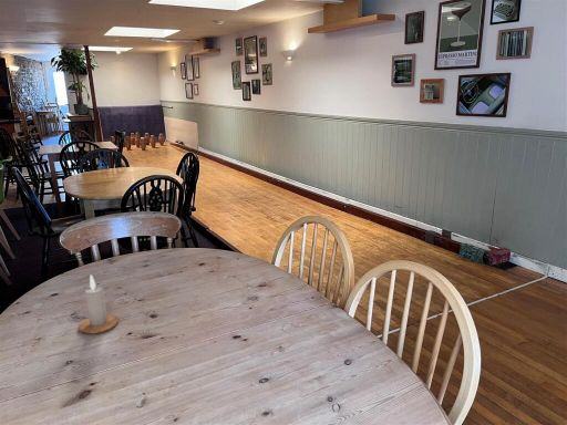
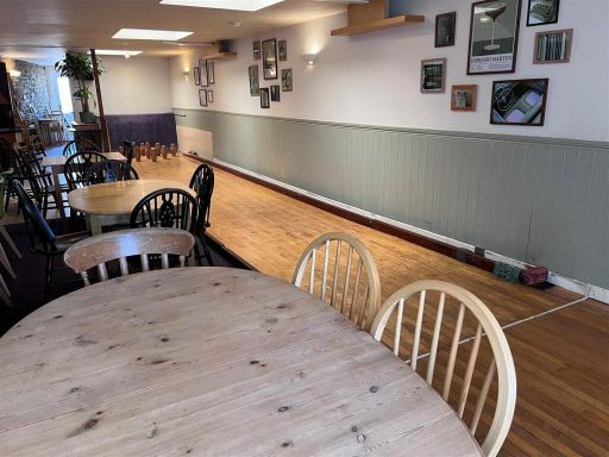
- candle (95, 299)
